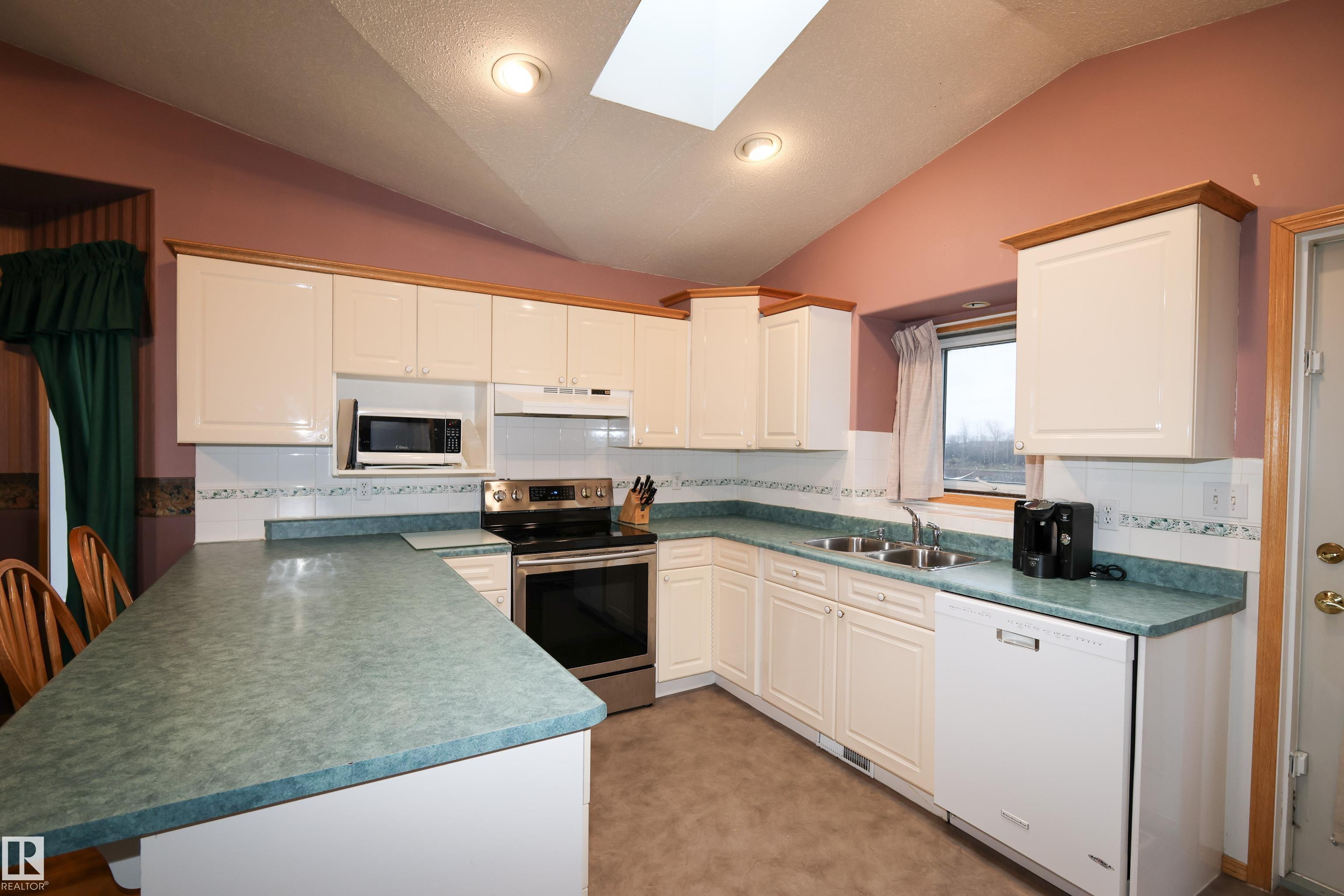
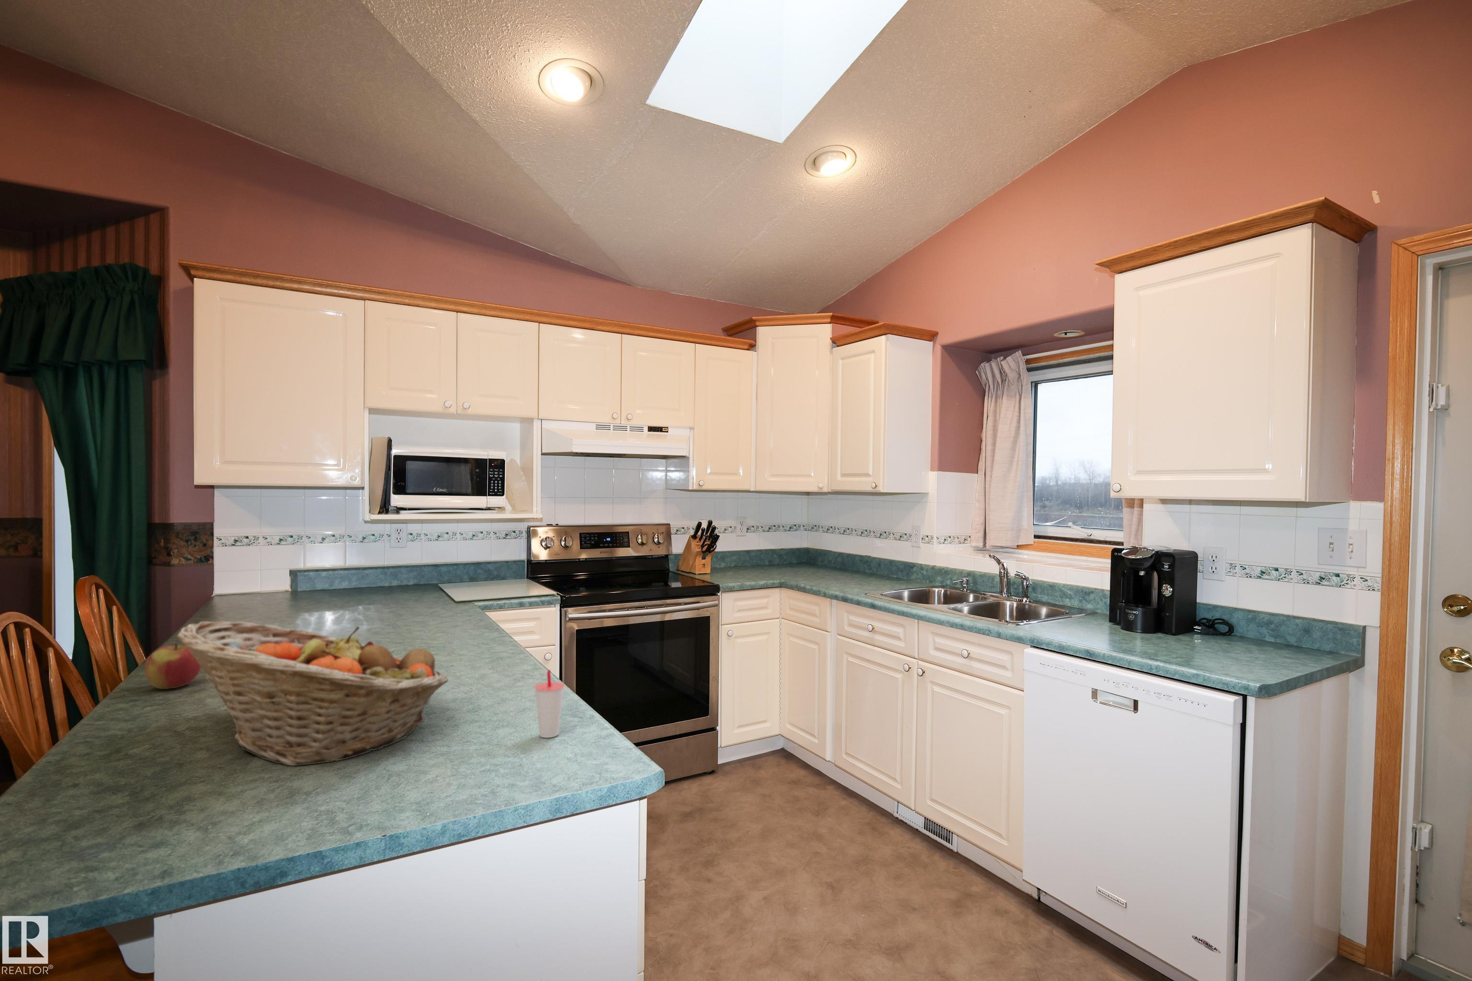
+ fruit basket (320, 674)
+ apple (173, 665)
+ cup (550, 702)
